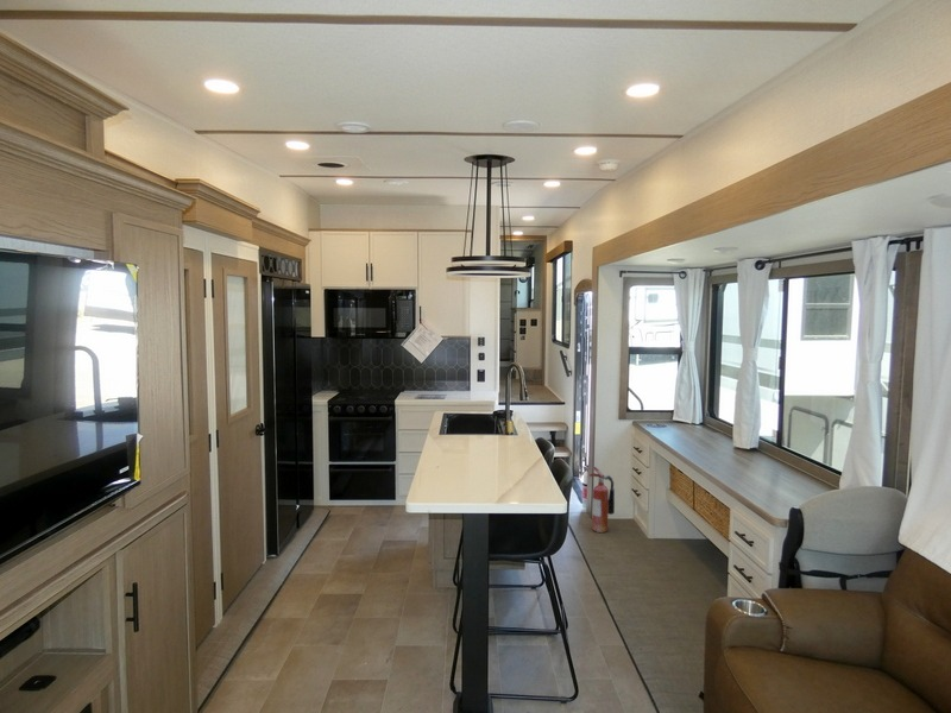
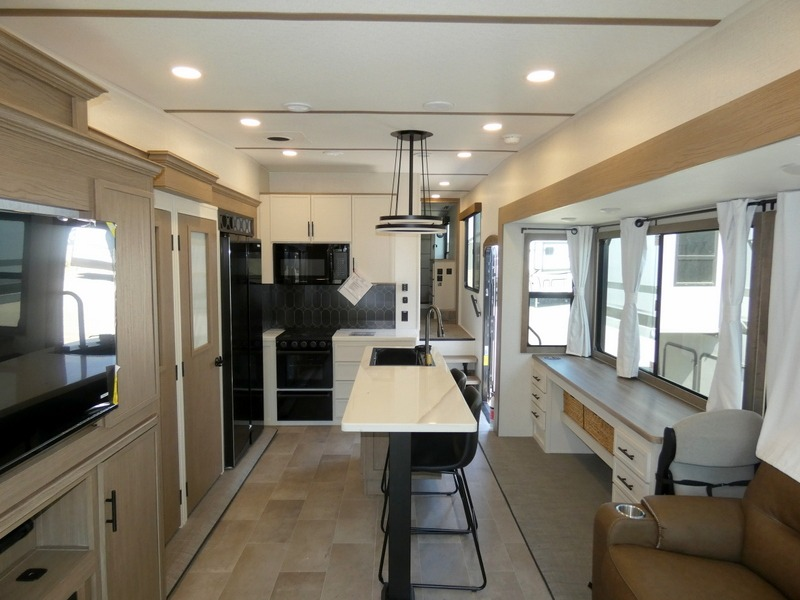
- fire extinguisher (603, 498)
